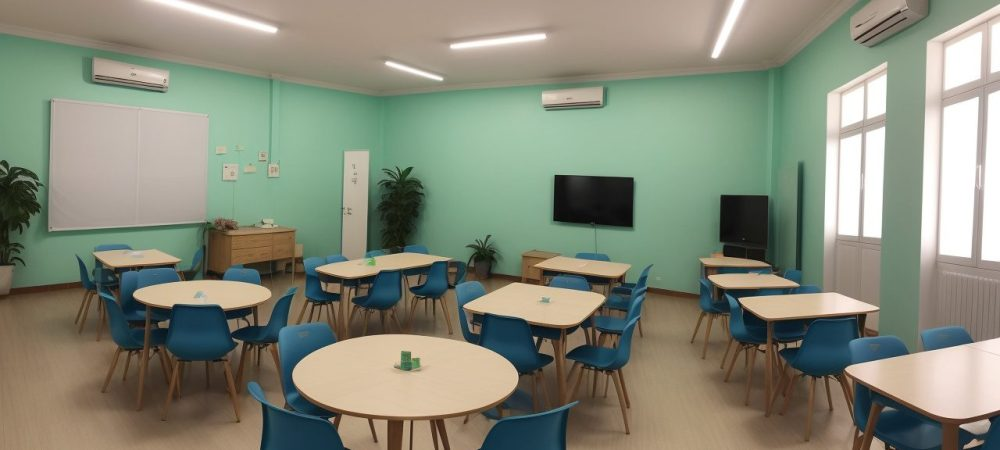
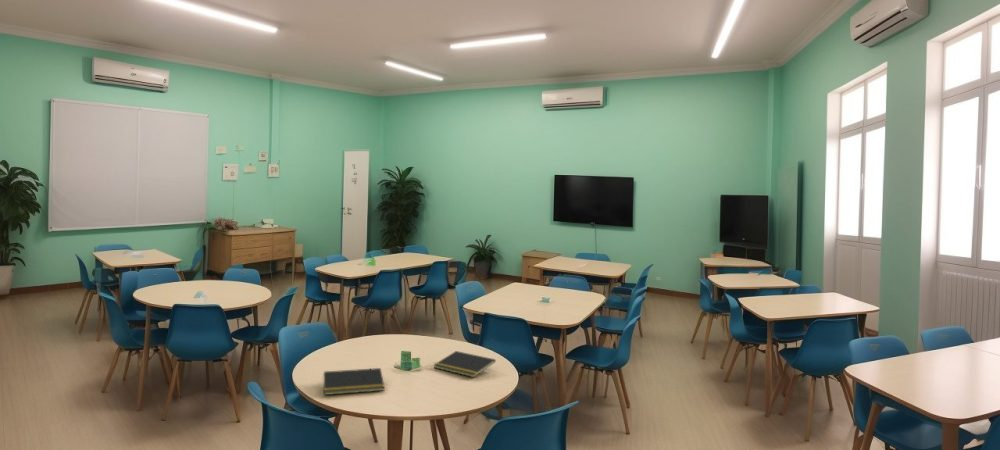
+ notepad (353, 380)
+ notepad (464, 363)
